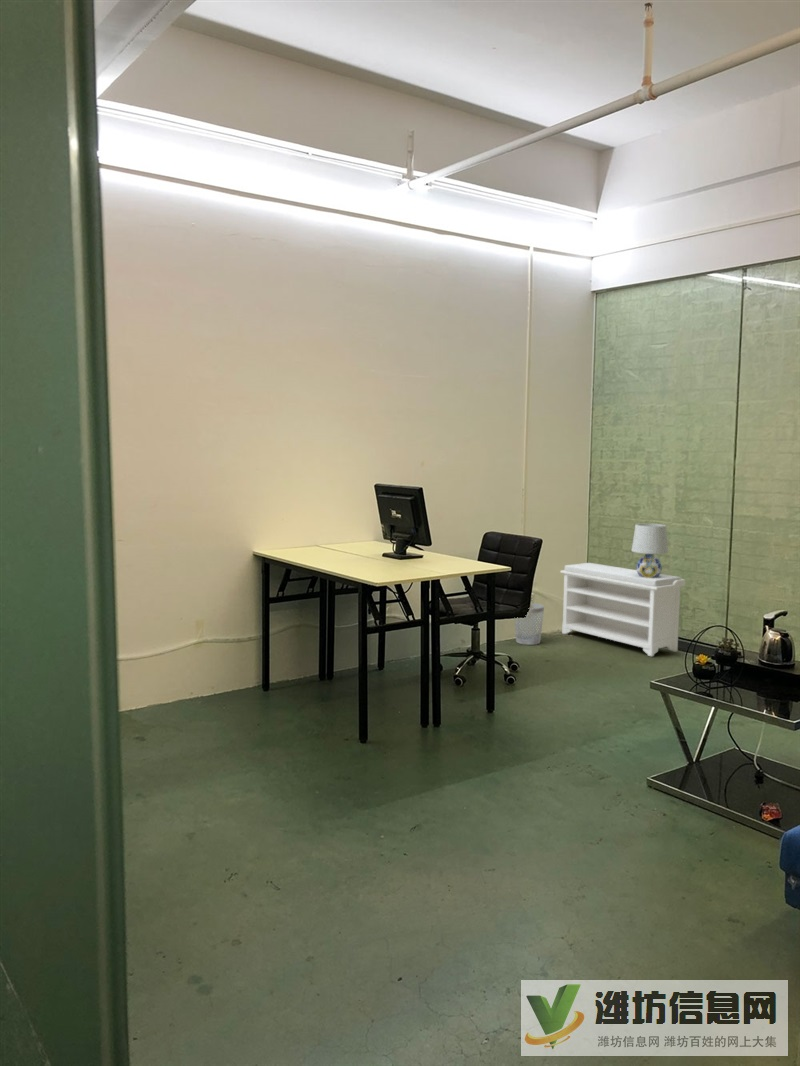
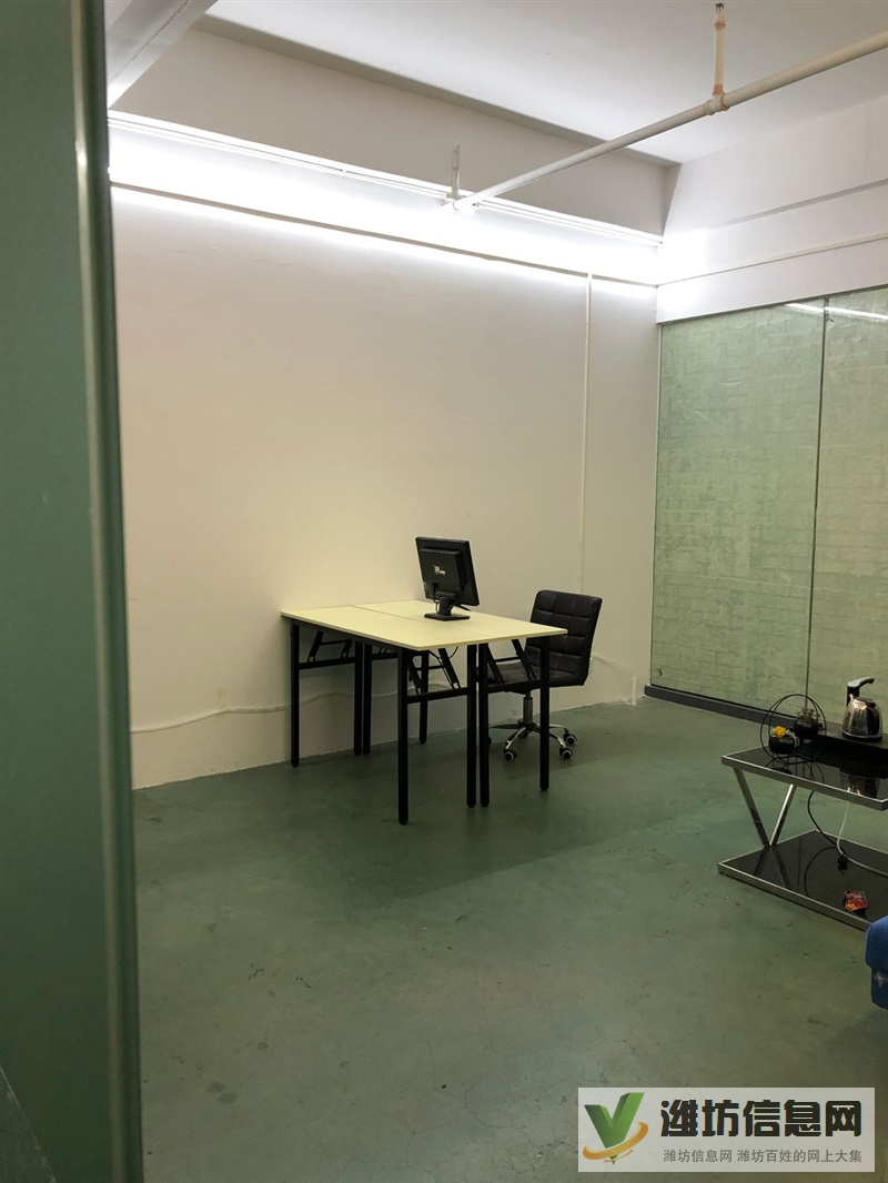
- table lamp (649, 550)
- bench (618, 606)
- wastebasket (528, 624)
